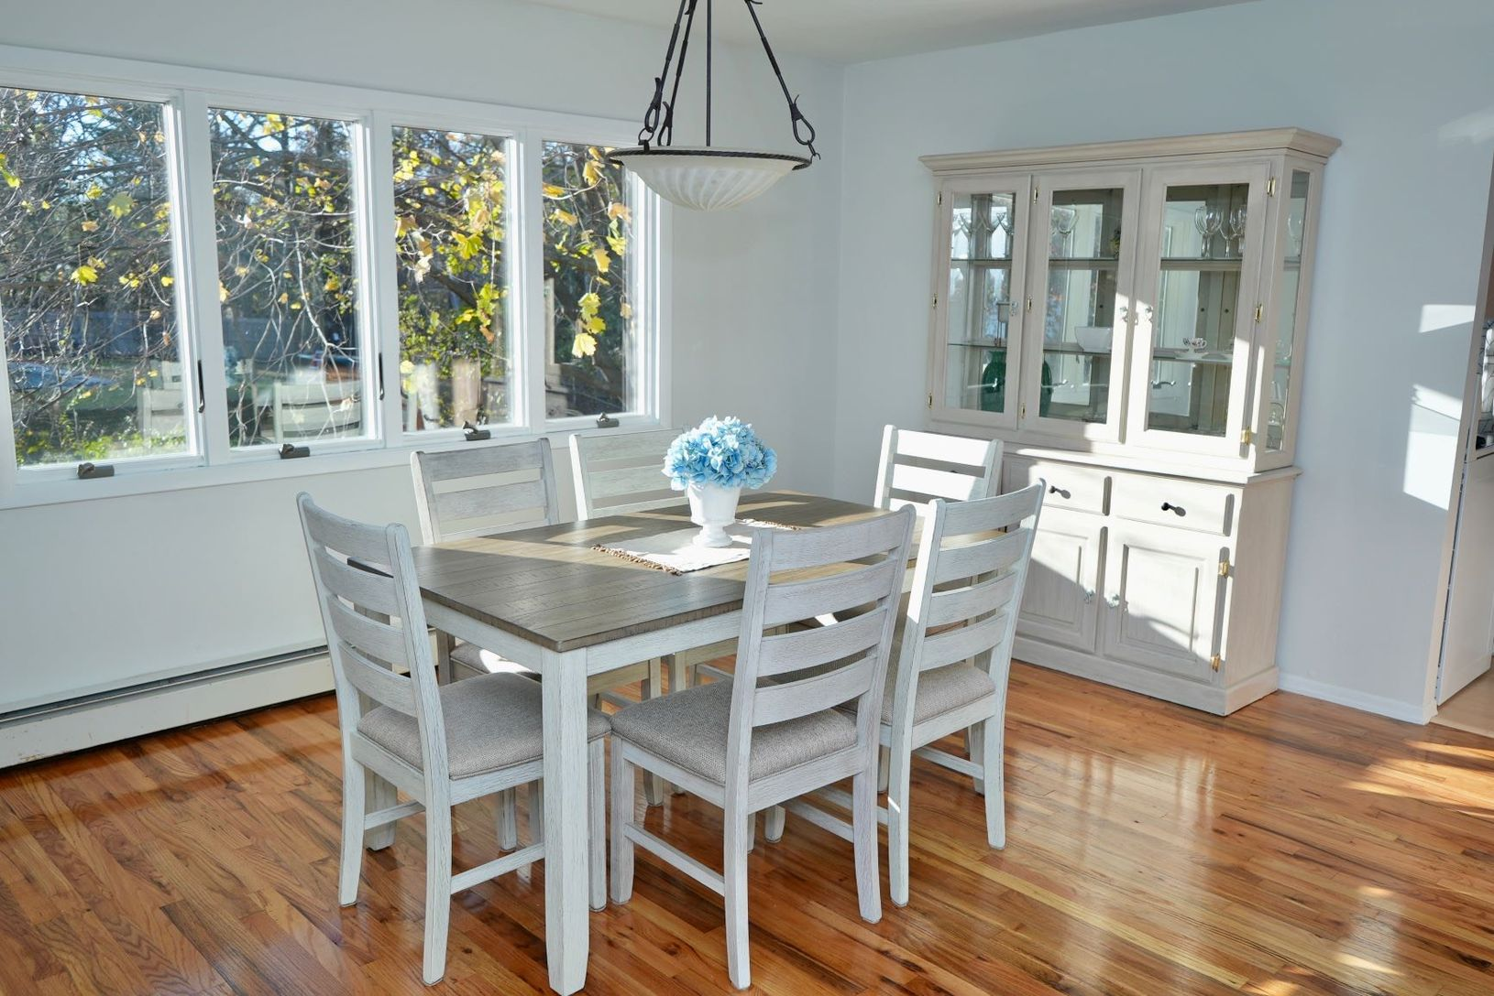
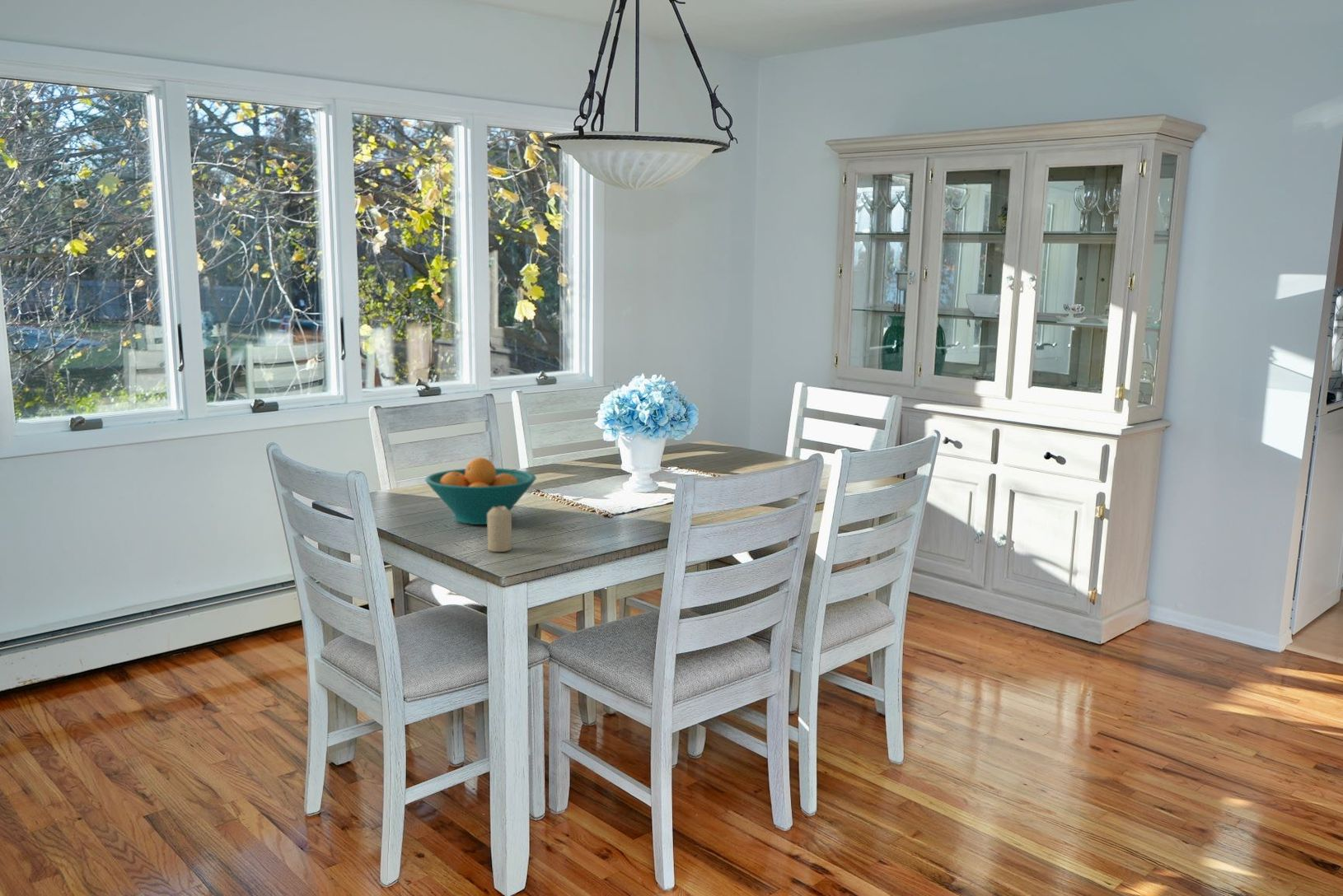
+ candle (499, 528)
+ fruit bowl (481, 488)
